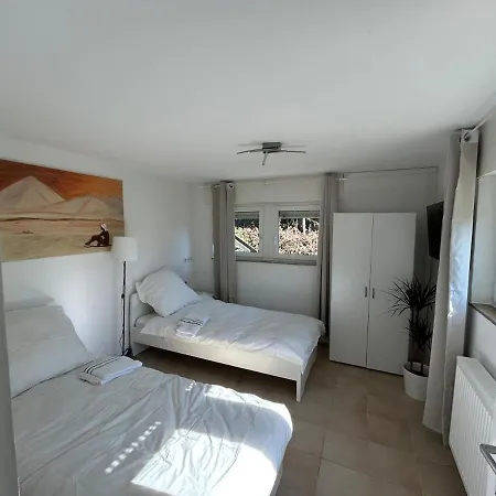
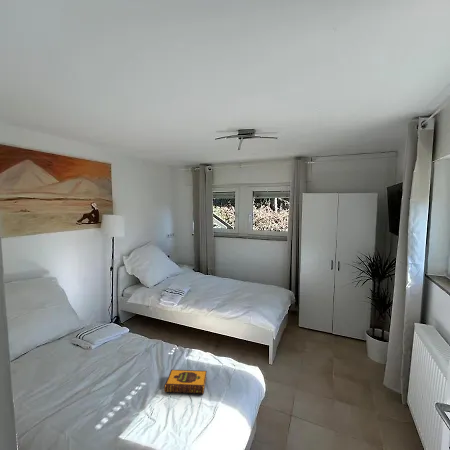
+ hardback book (186, 381)
